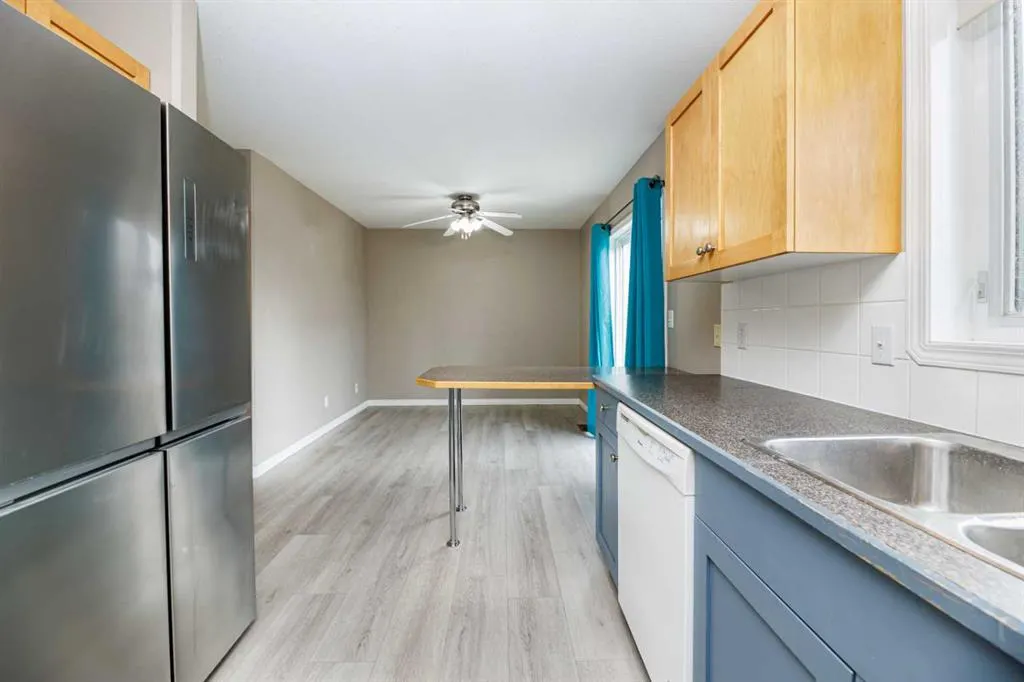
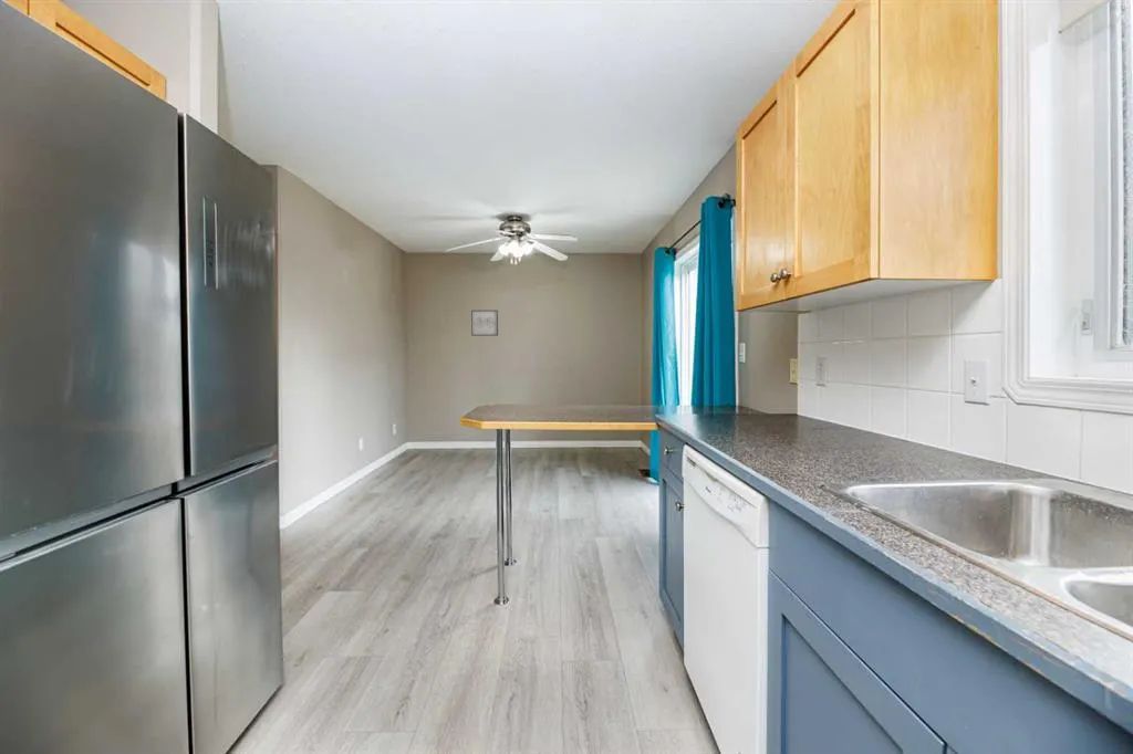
+ wall art (485, 323)
